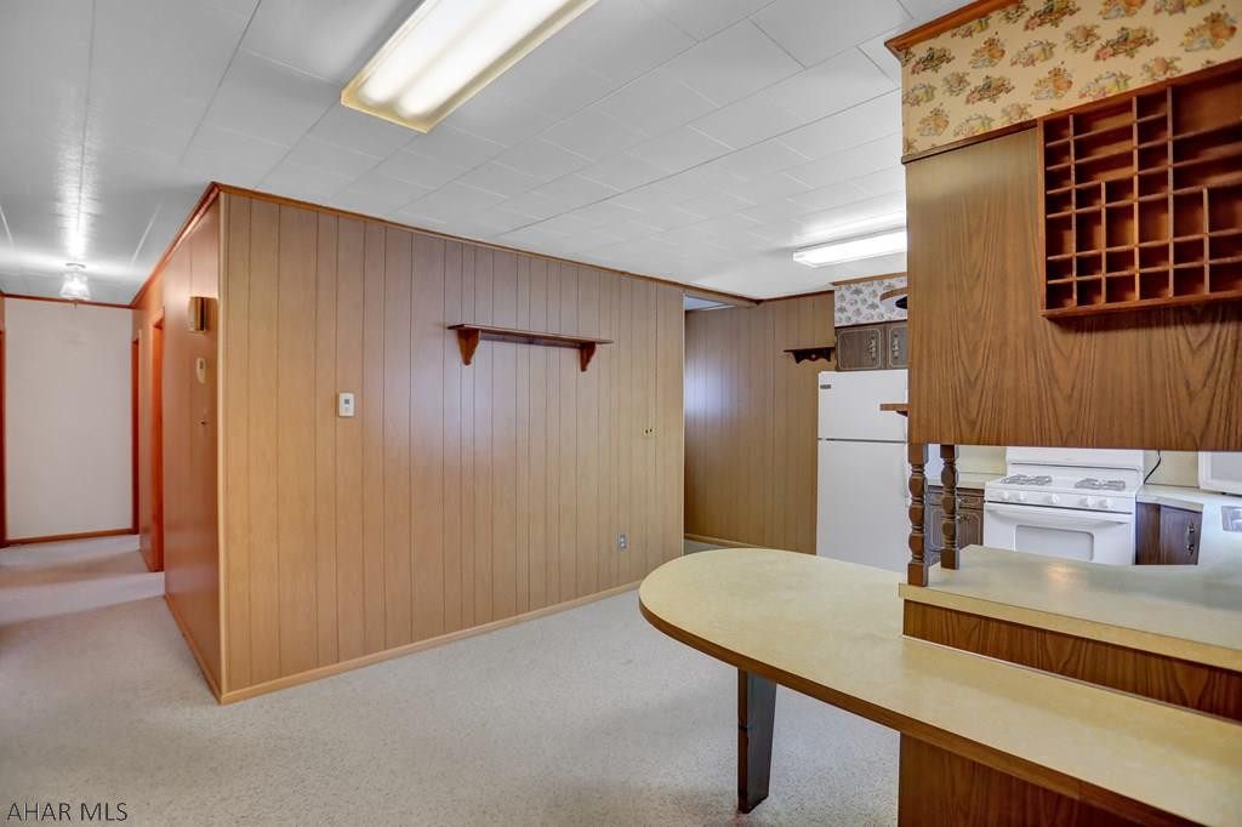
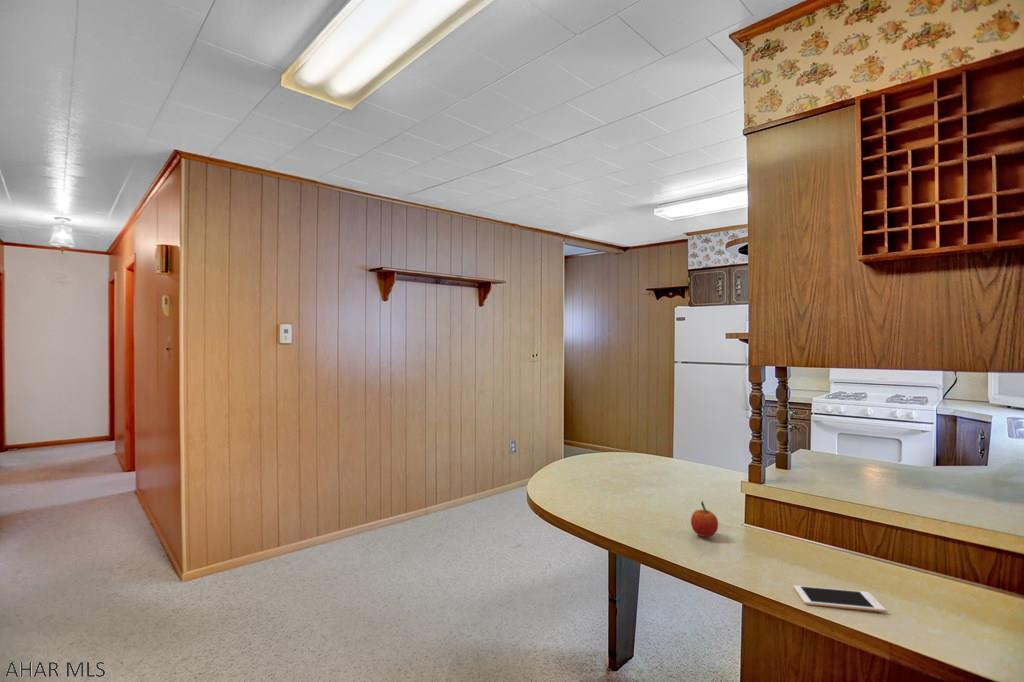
+ cell phone (837, 598)
+ fruit (704, 519)
